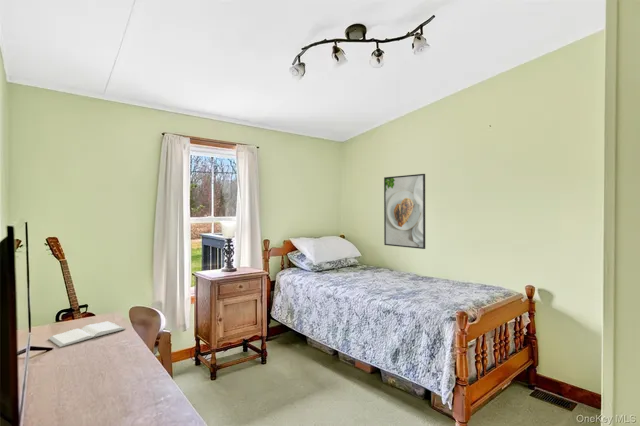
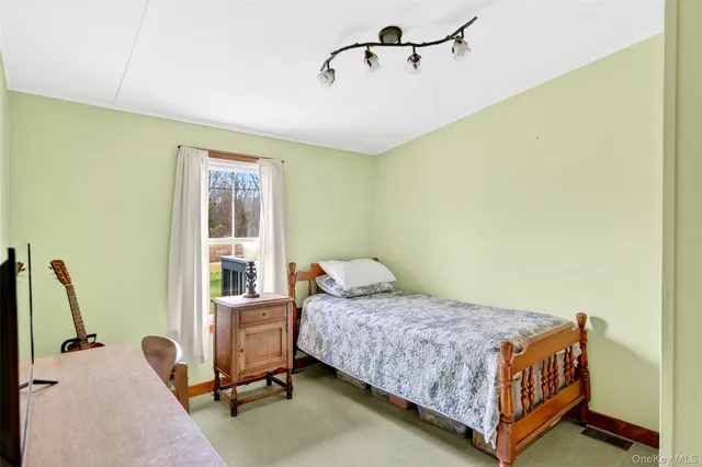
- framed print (403, 211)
- book (88, 331)
